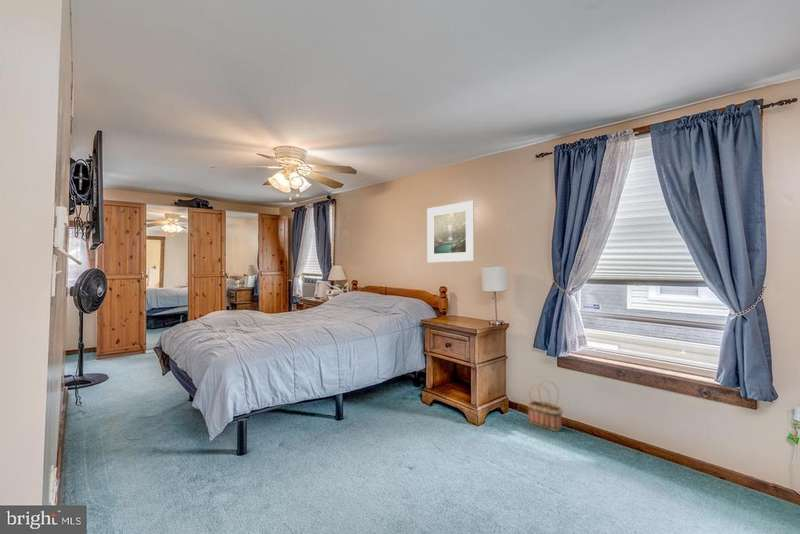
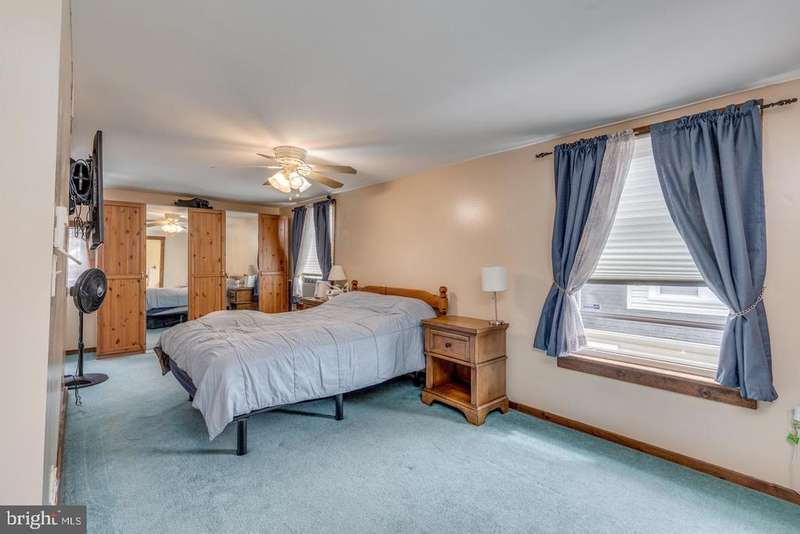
- basket (544, 403)
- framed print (449, 233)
